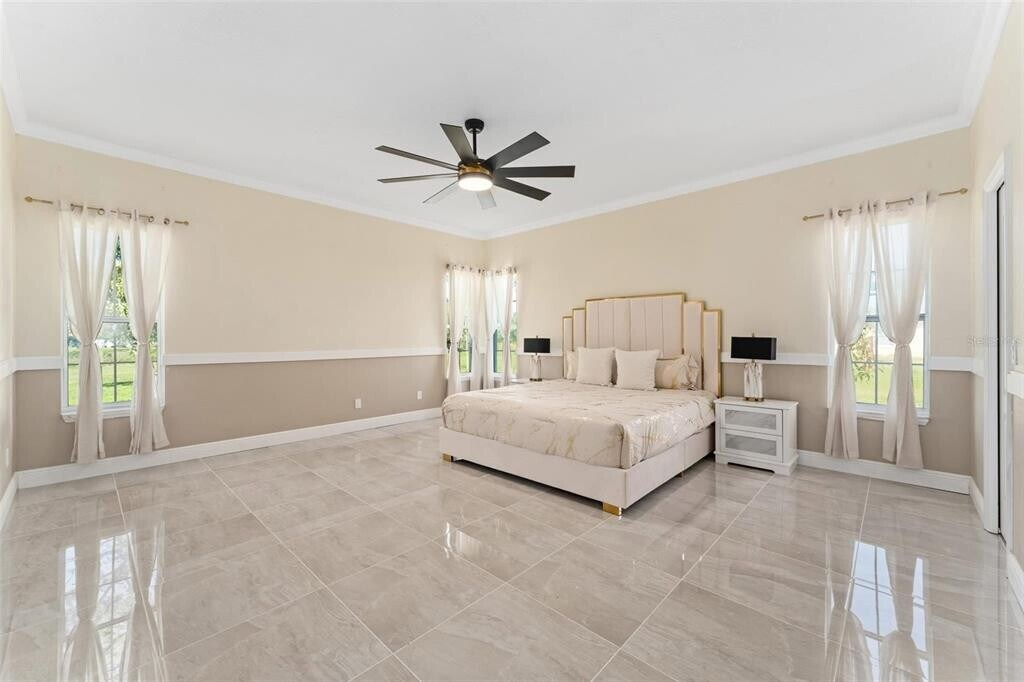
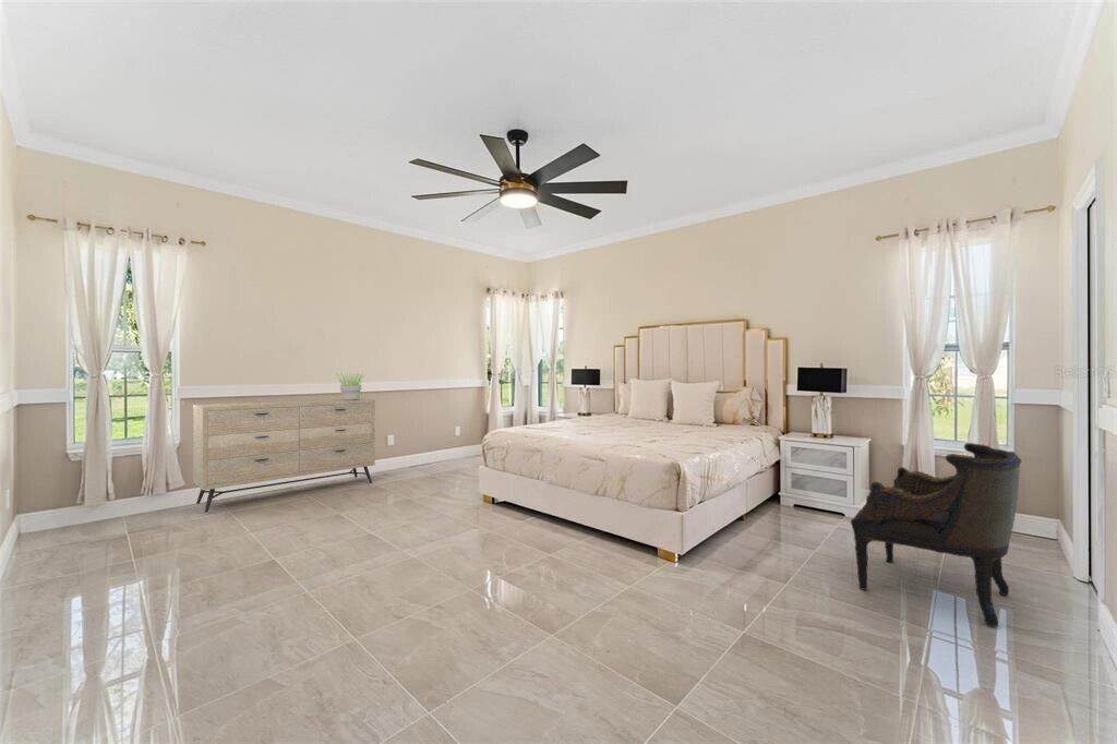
+ dresser (291, 447)
+ potted plant (350, 385)
+ armchair (924, 516)
